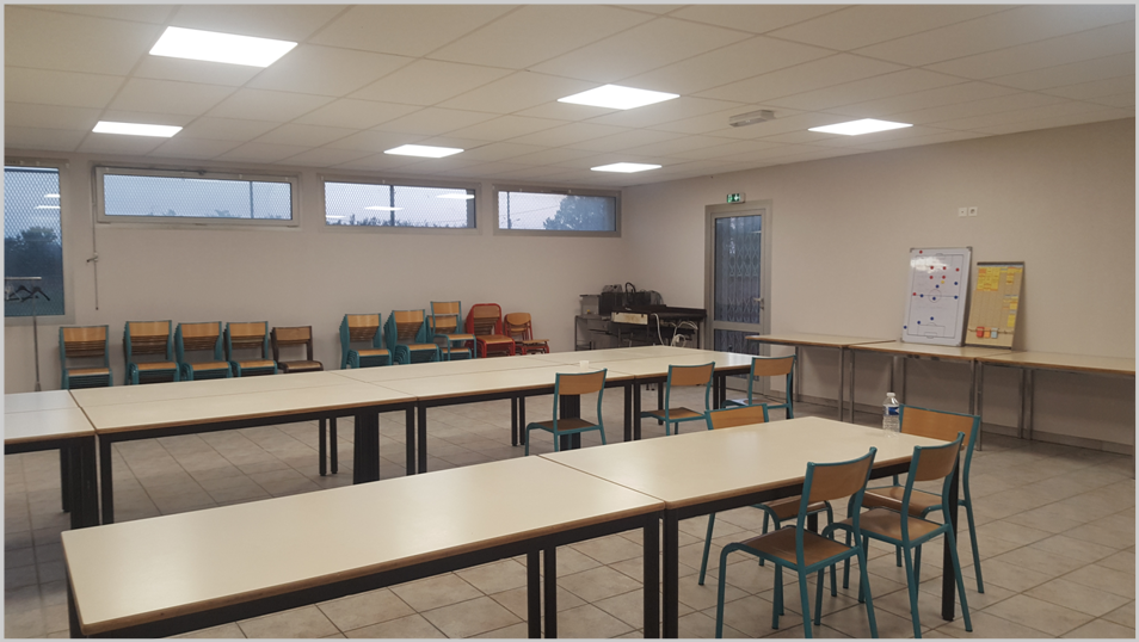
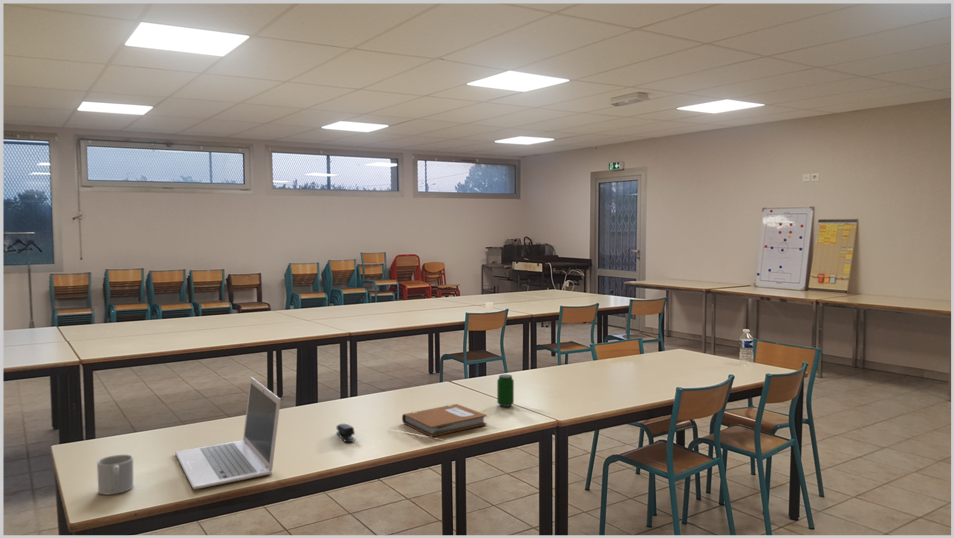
+ beverage can (505, 390)
+ stapler (345, 430)
+ notebook (445, 418)
+ mug (115, 476)
+ laptop (228, 442)
